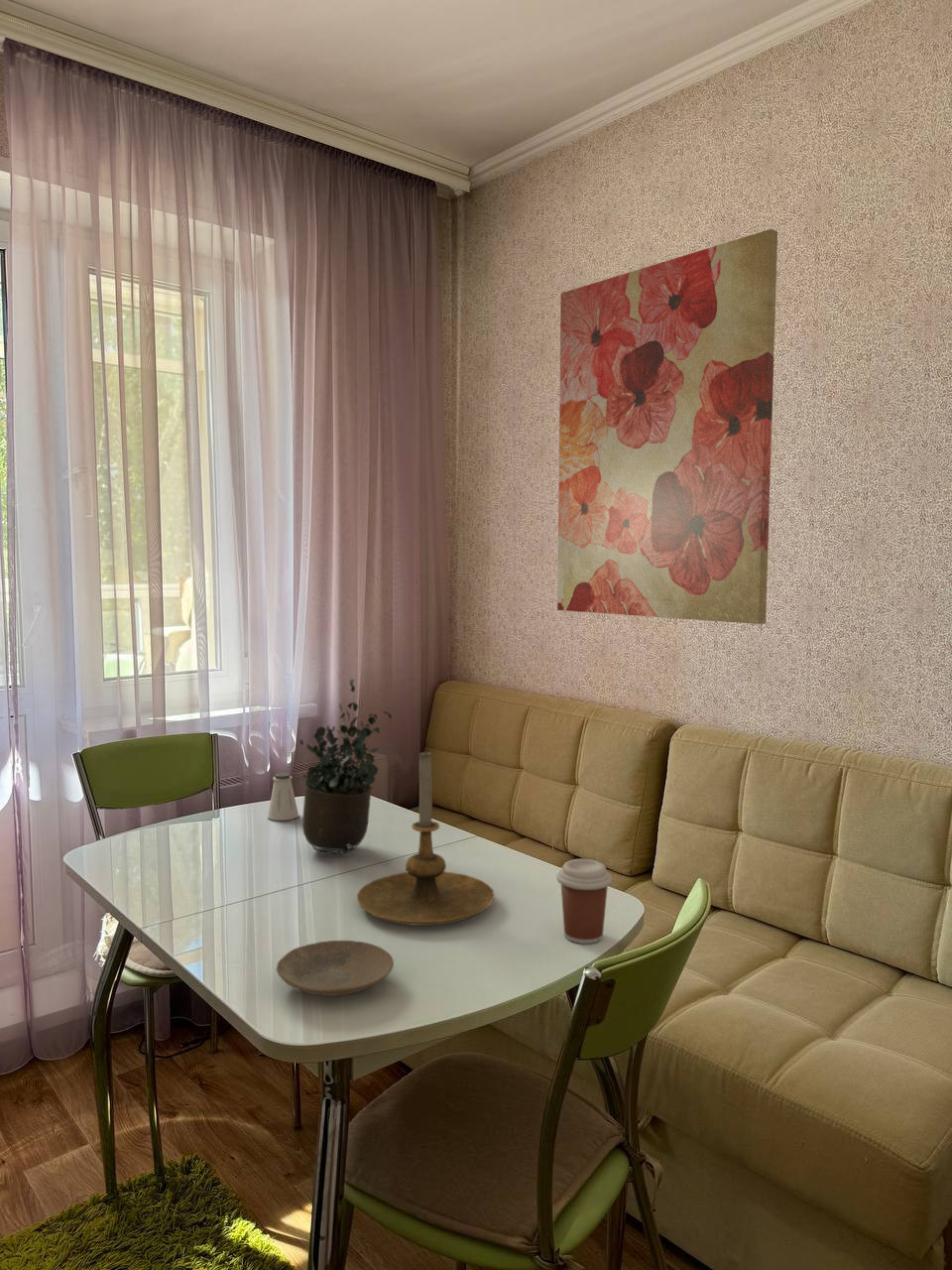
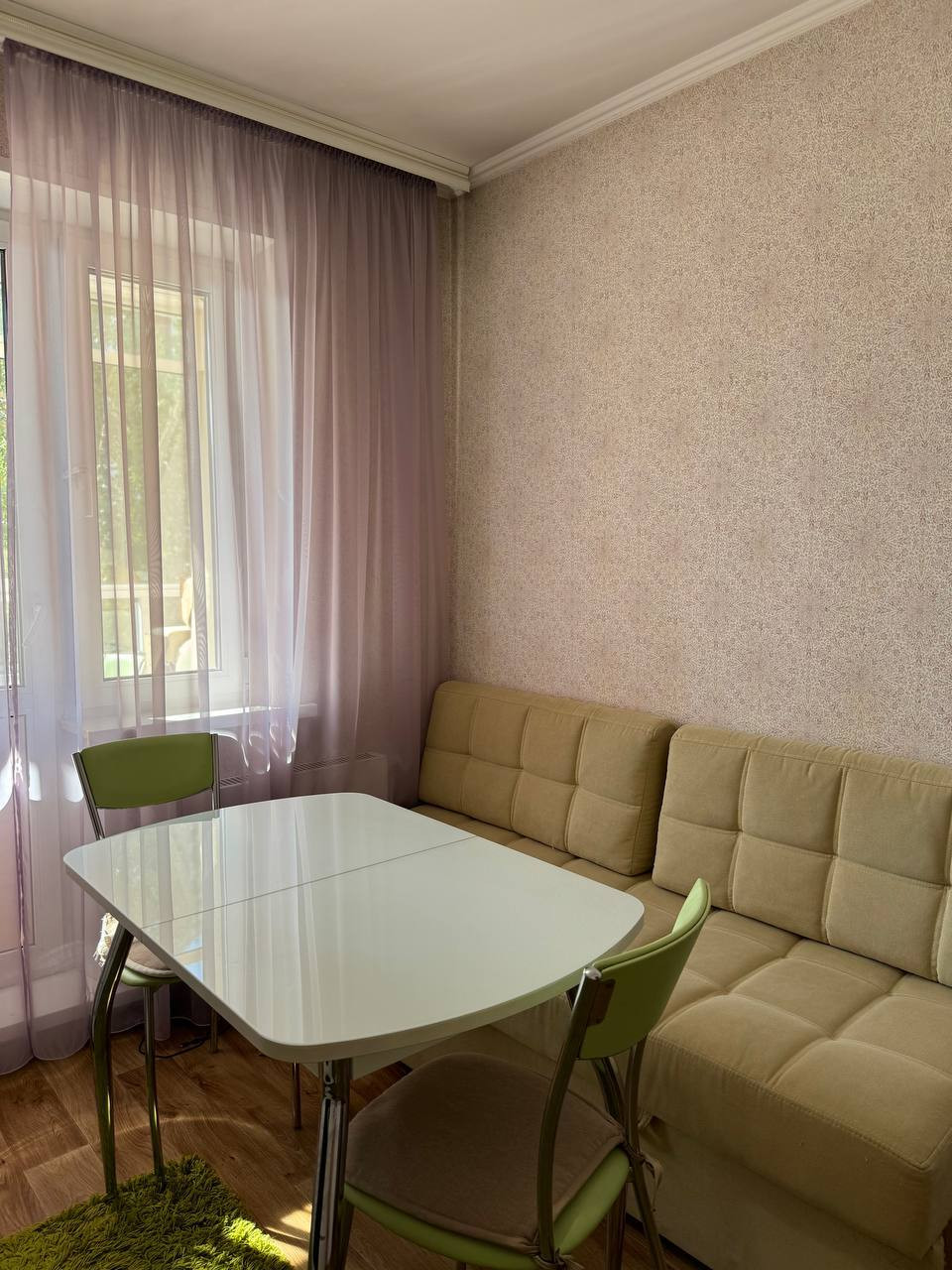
- potted plant (343, 767)
- candle holder (425, 827)
- saltshaker (283, 795)
- plate (335, 971)
- wall art (654, 444)
- coffee cup (583, 900)
